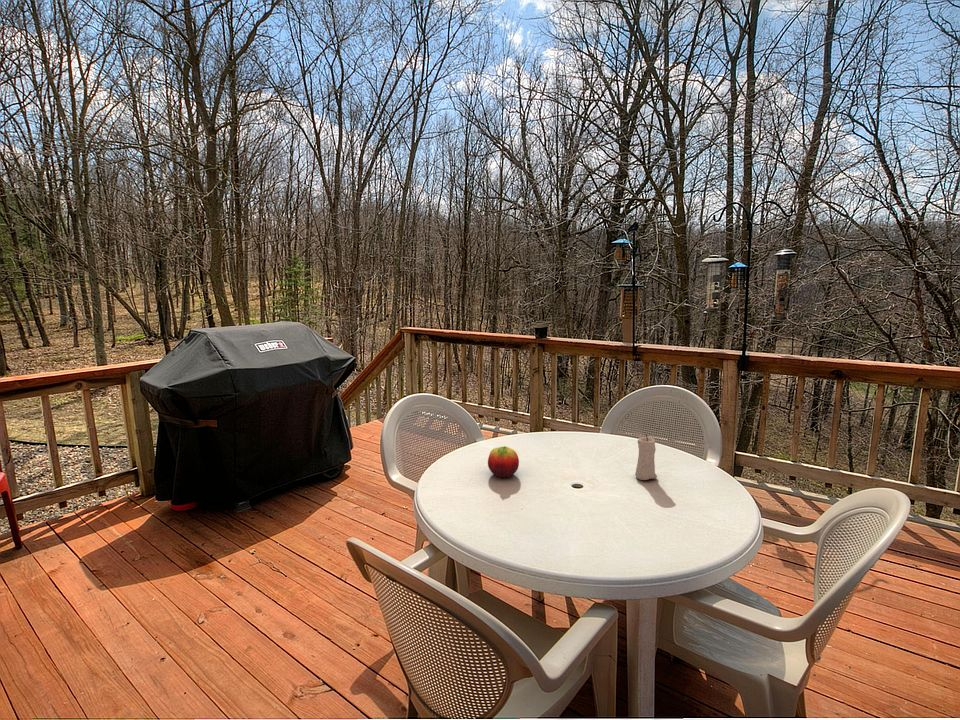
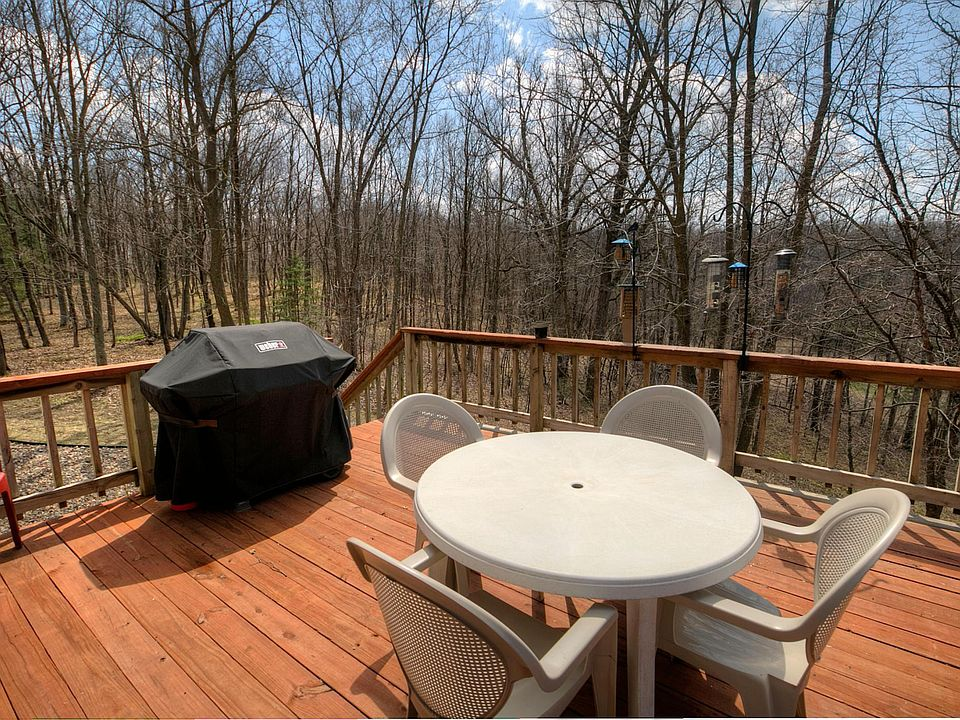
- fruit (503, 460)
- candle (646, 456)
